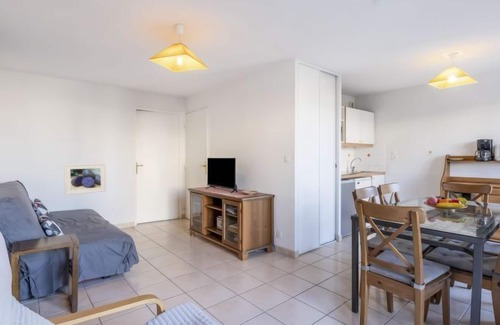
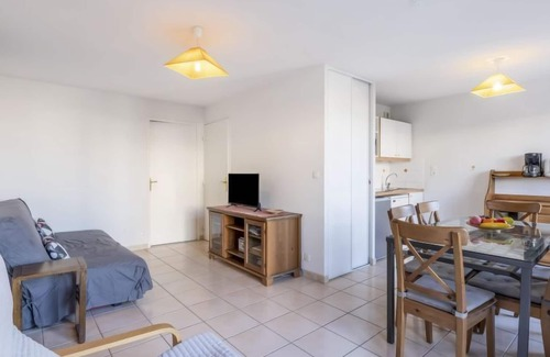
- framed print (85, 178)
